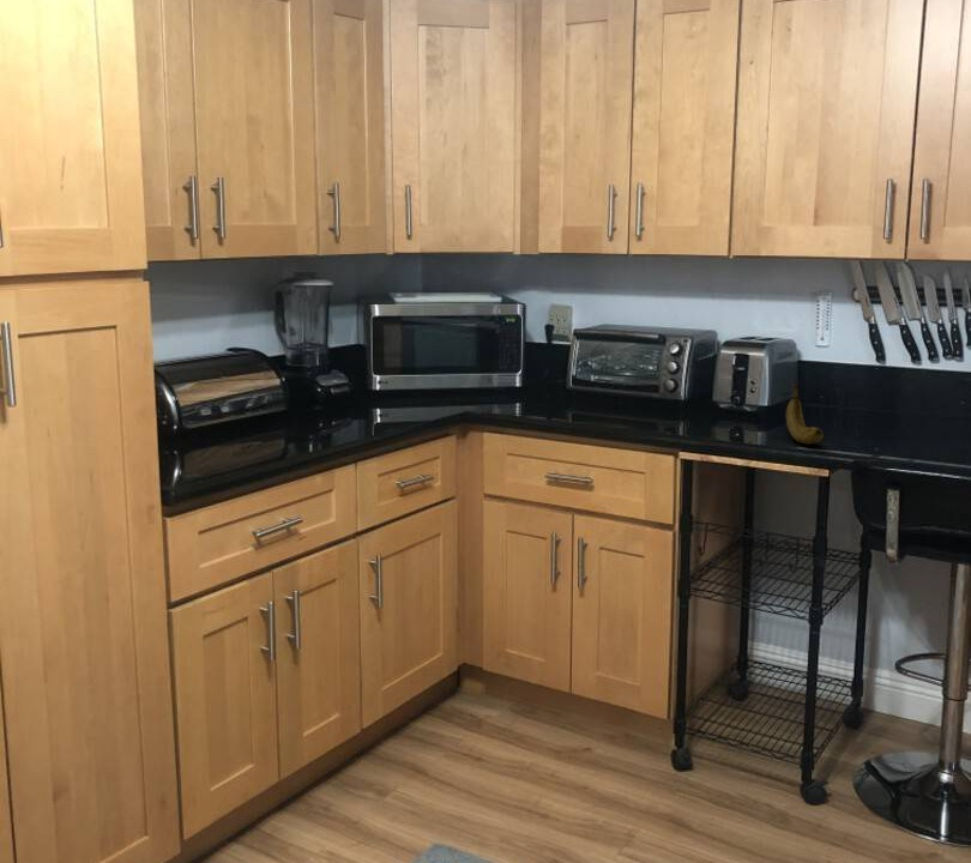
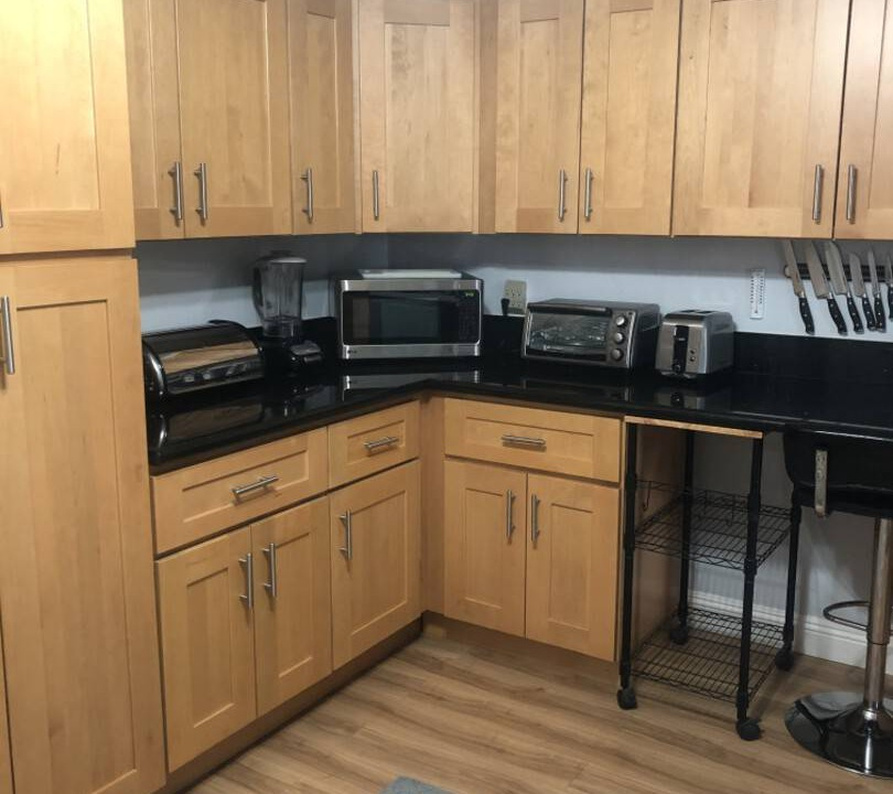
- fruit (802, 415)
